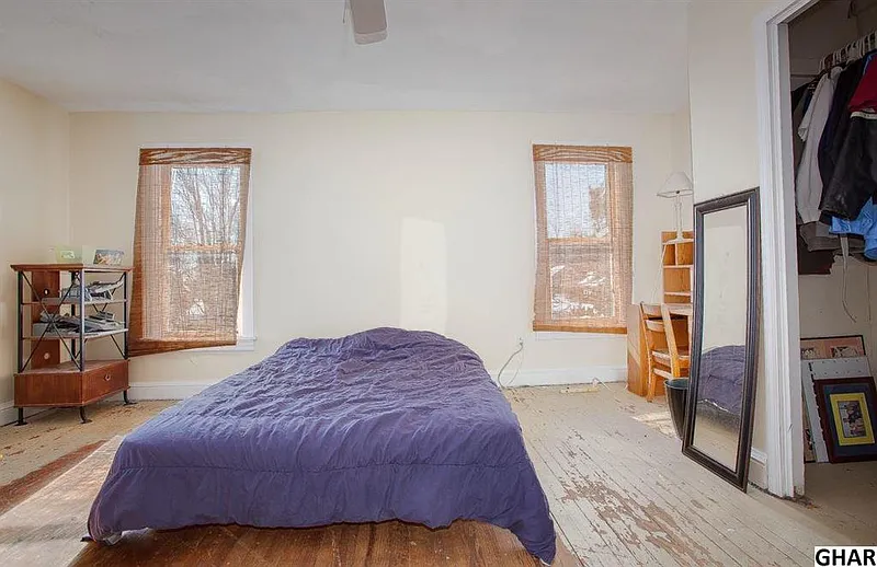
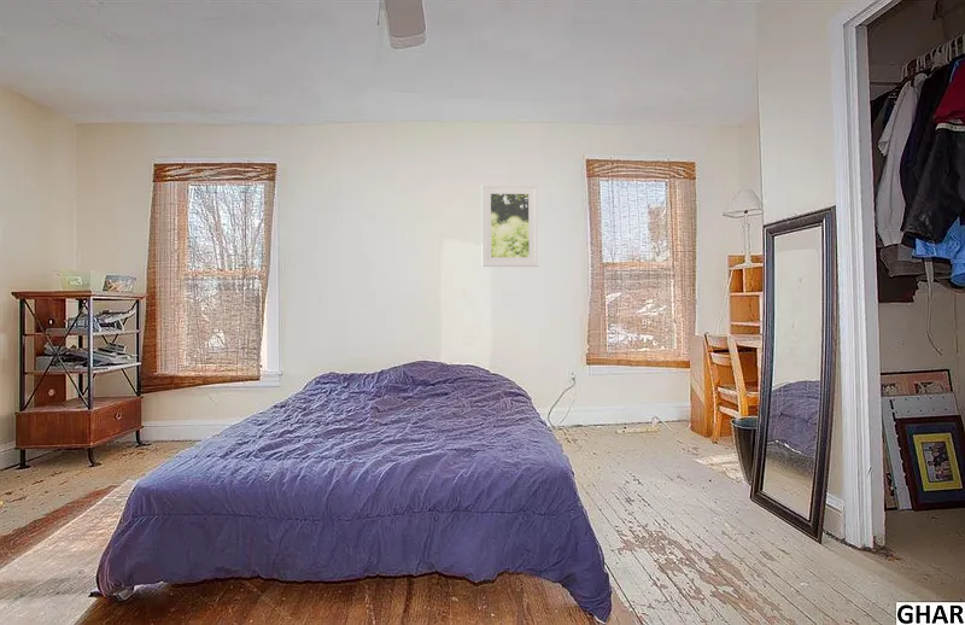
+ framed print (509, 226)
